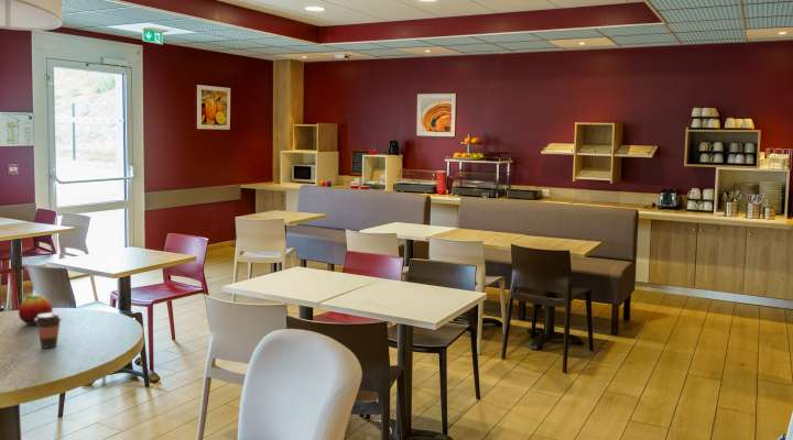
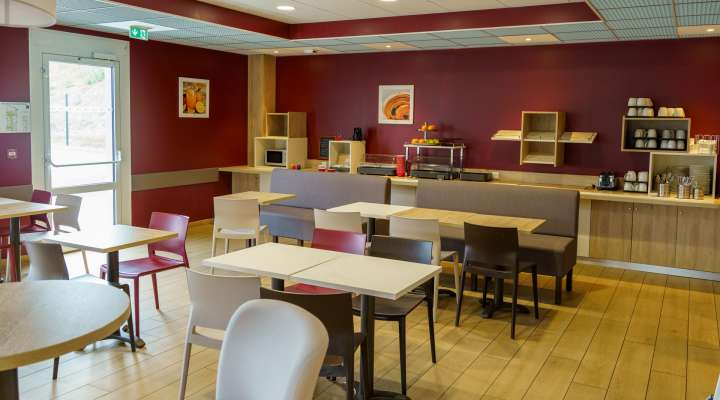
- coffee cup (48, 330)
- fruit (35, 308)
